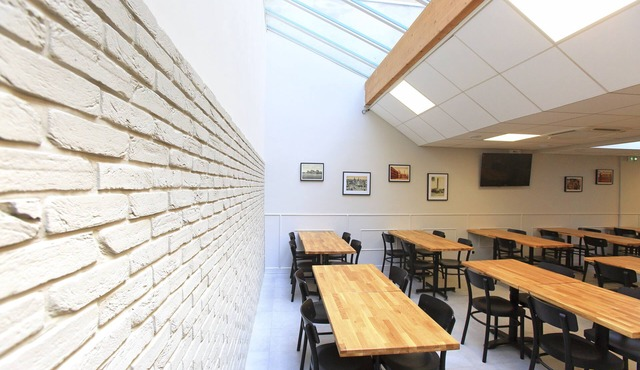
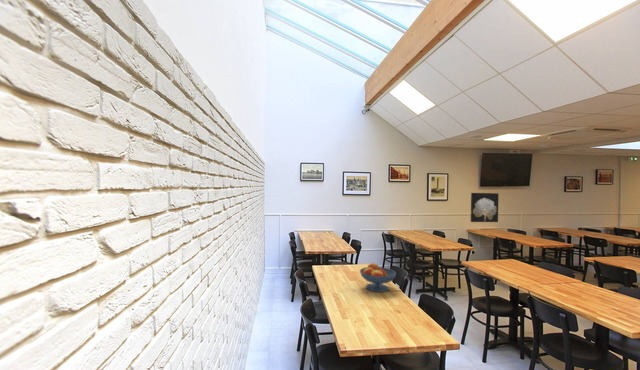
+ fruit bowl (377, 276)
+ wall art (484, 207)
